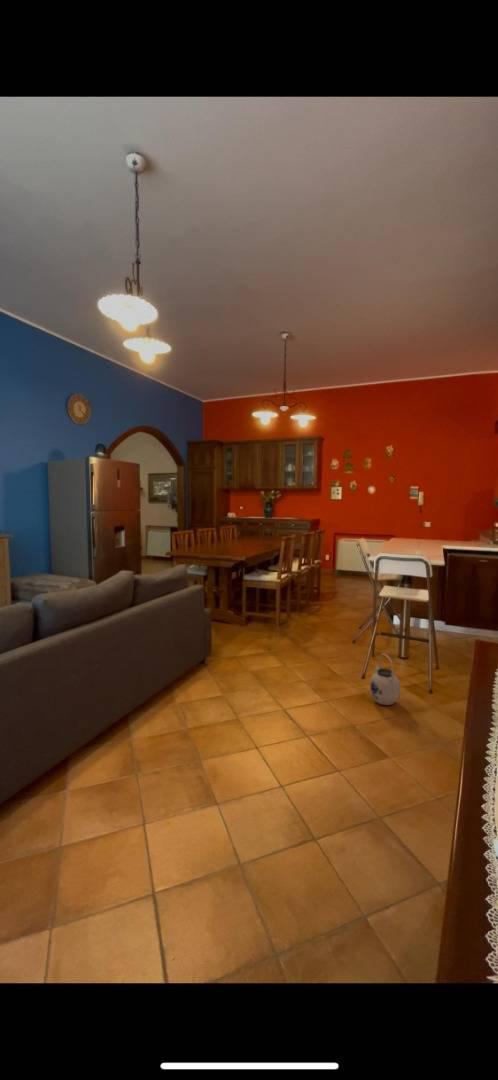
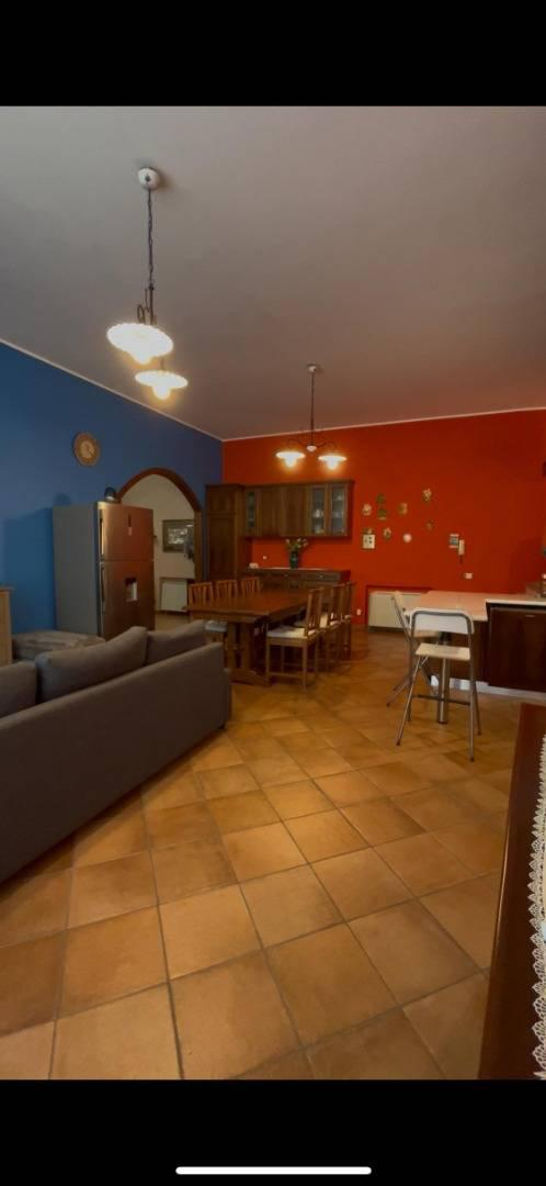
- teapot (384, 677)
